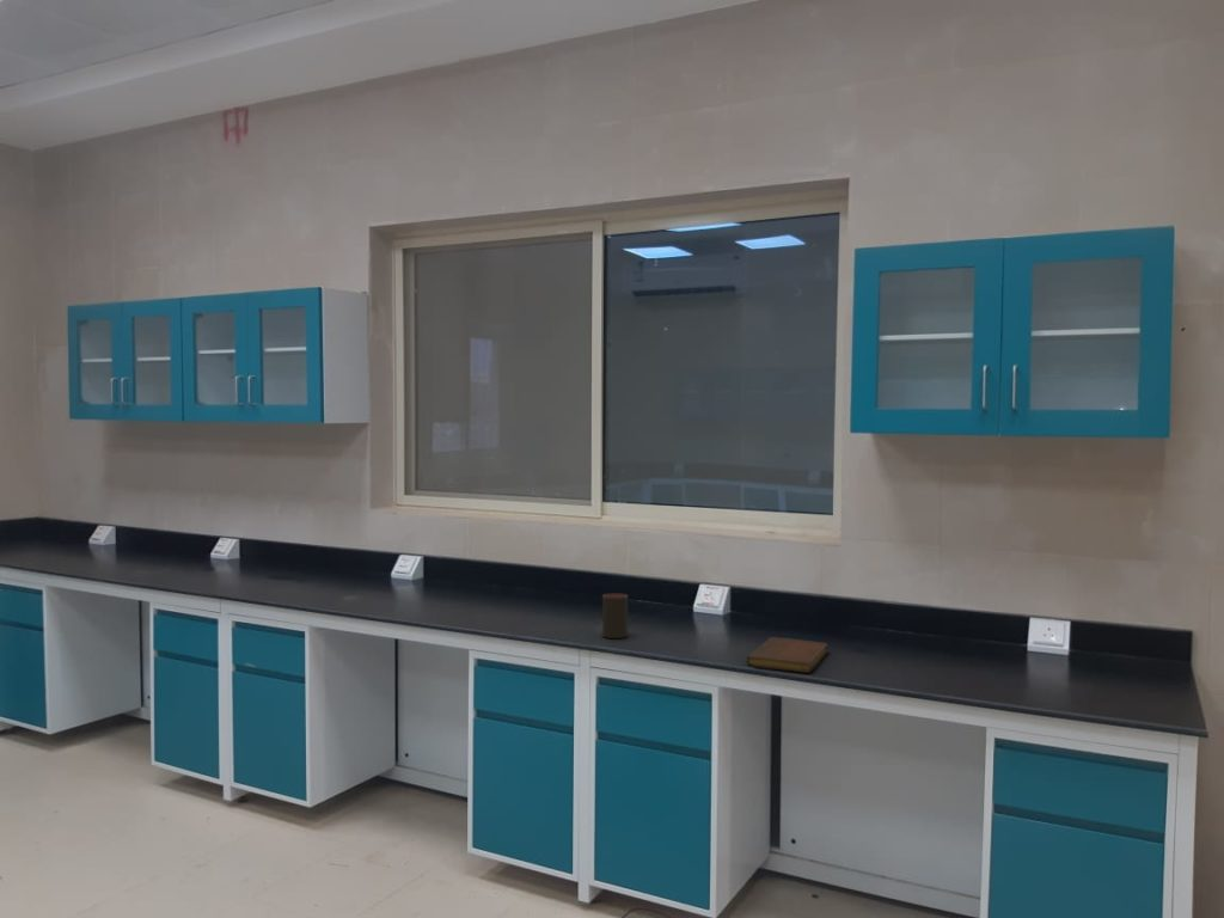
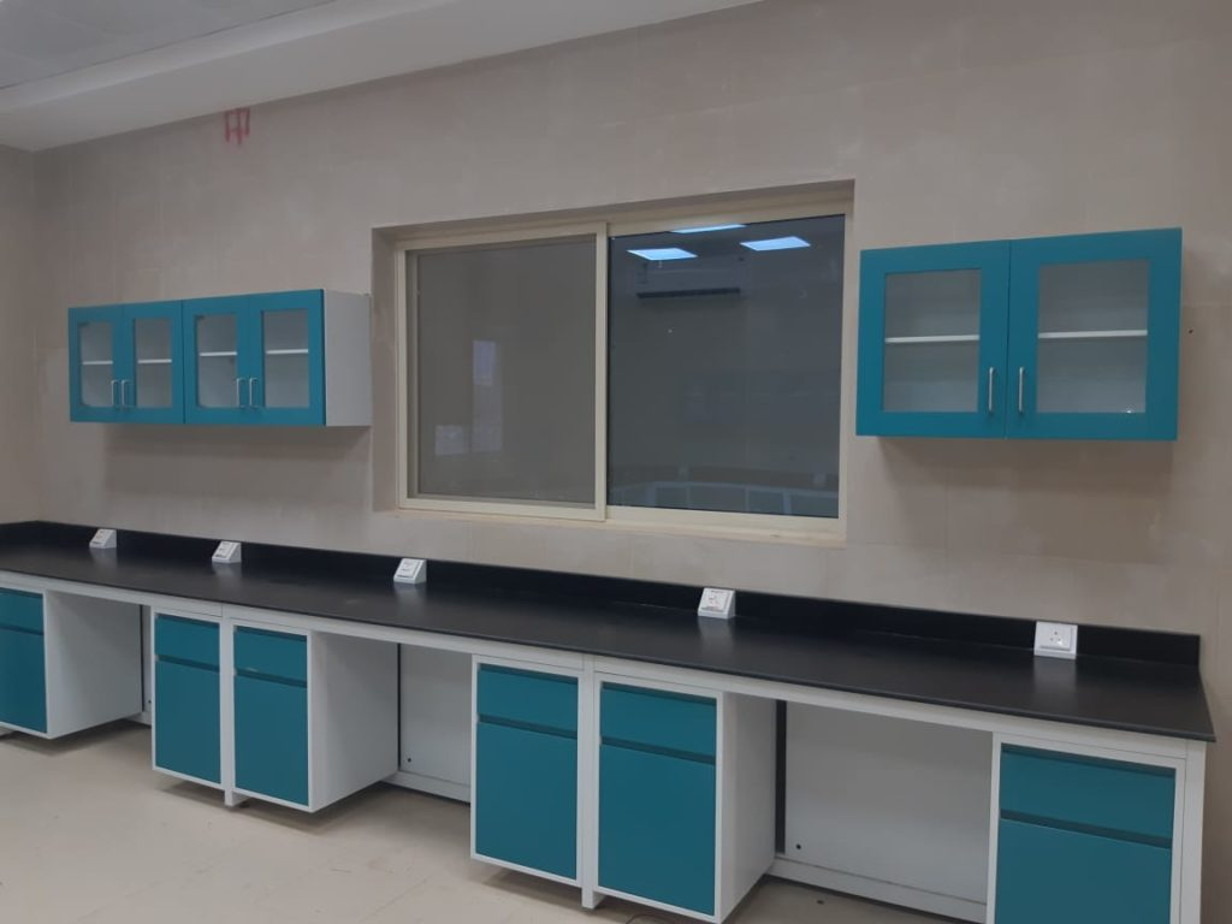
- cup (614, 616)
- notebook (788, 653)
